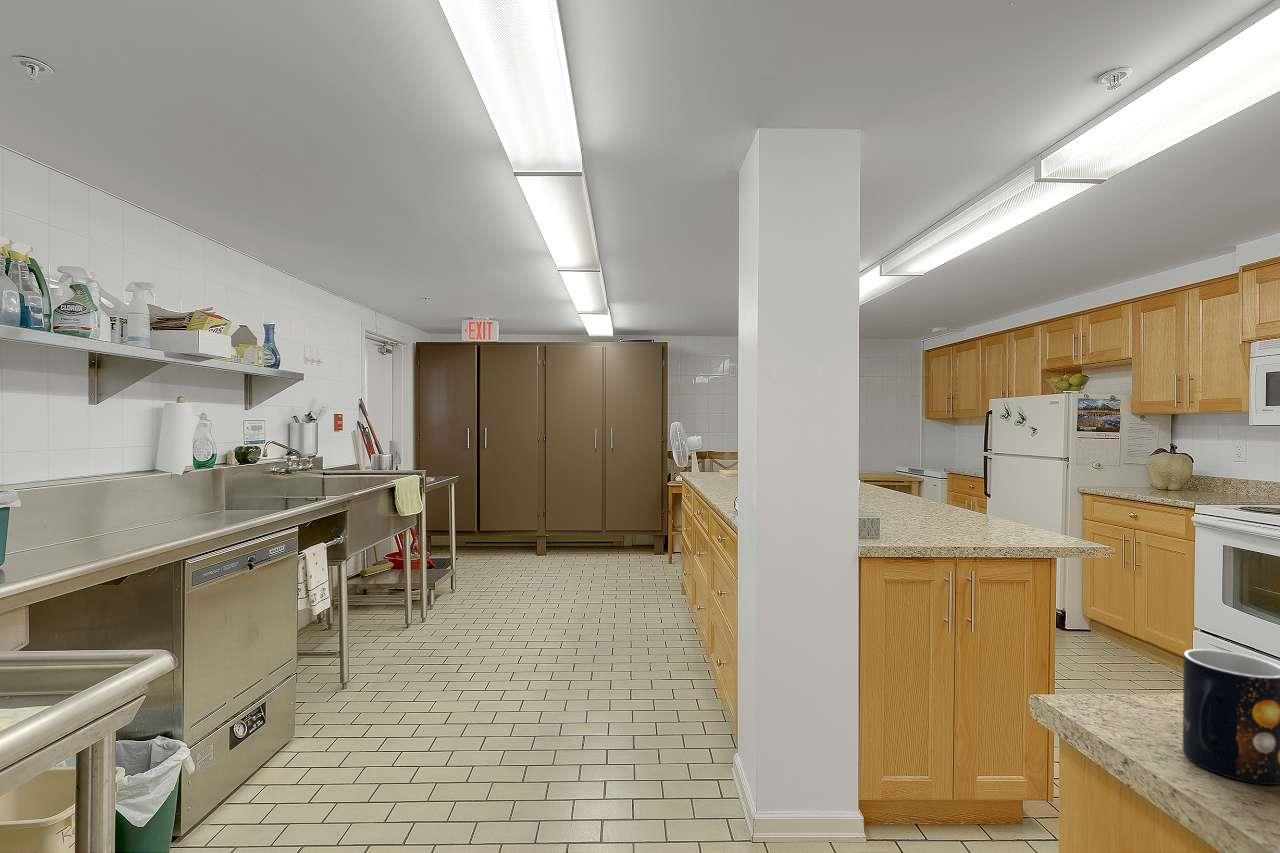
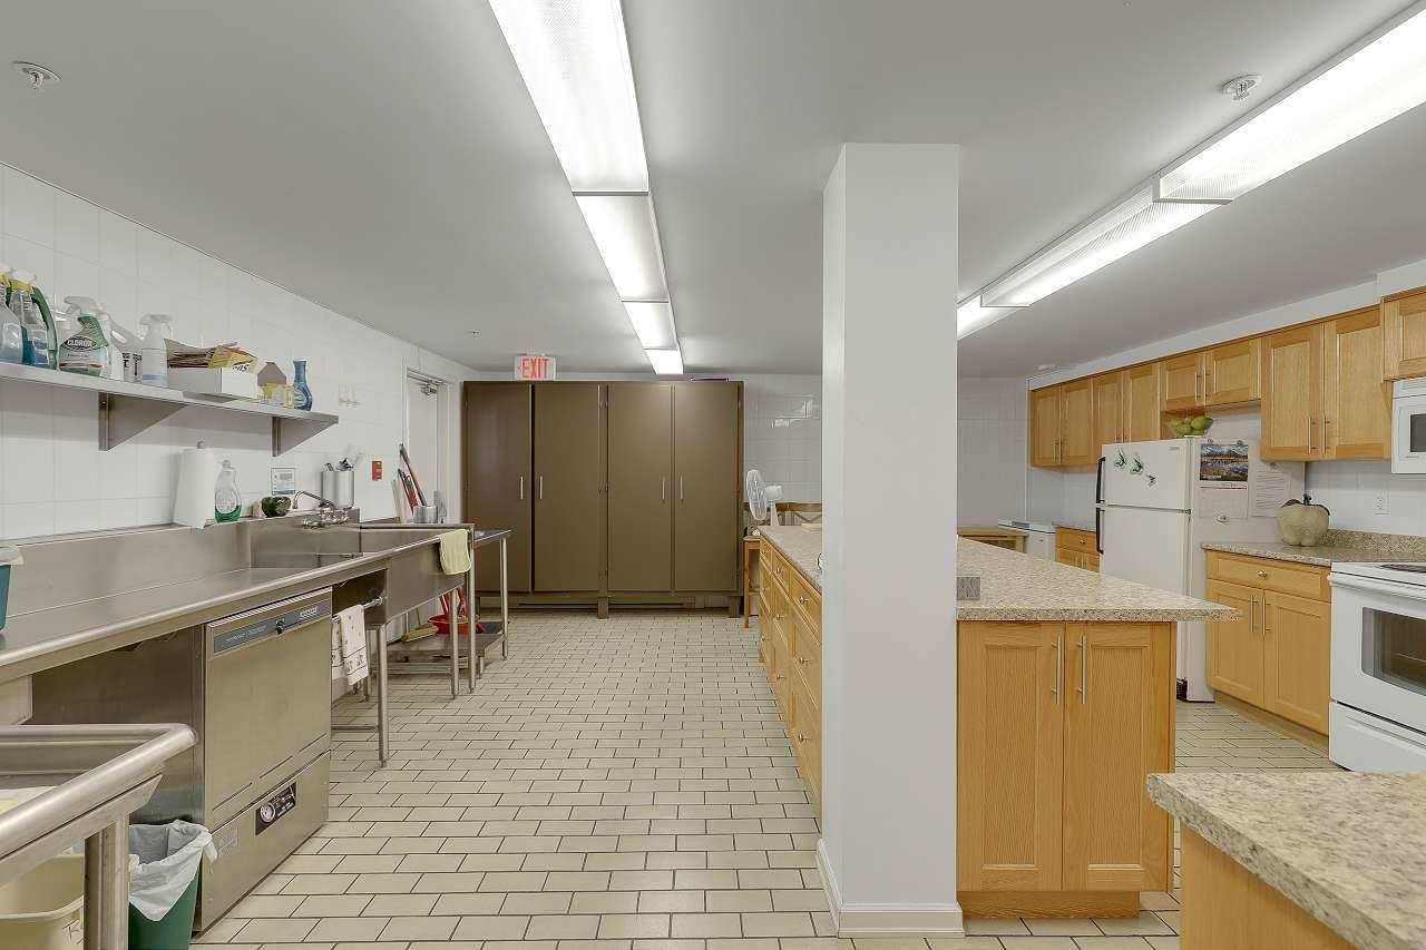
- mug (1233, 717)
